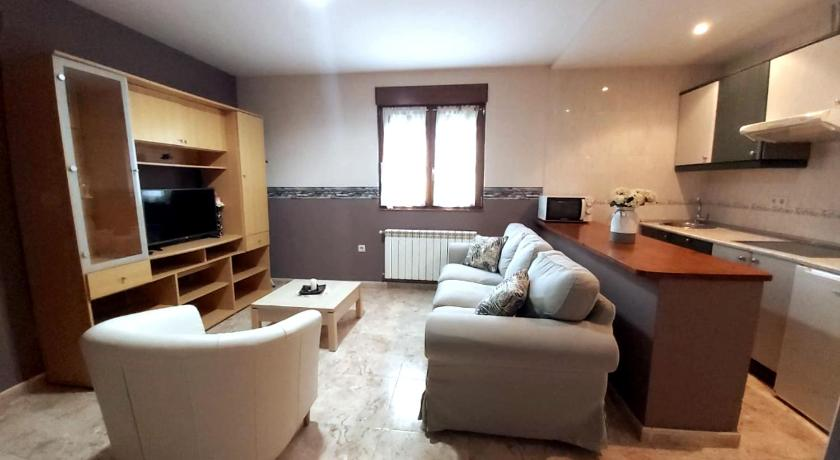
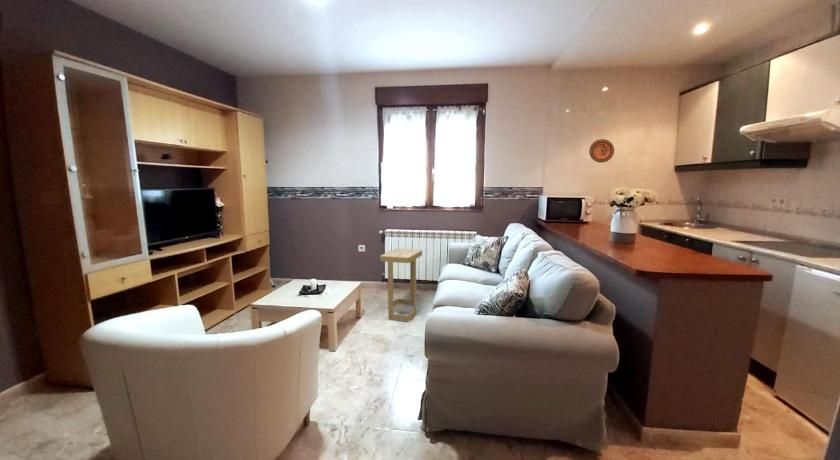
+ decorative plate (601, 150)
+ side table (410, 282)
